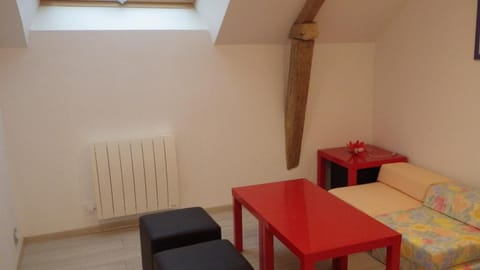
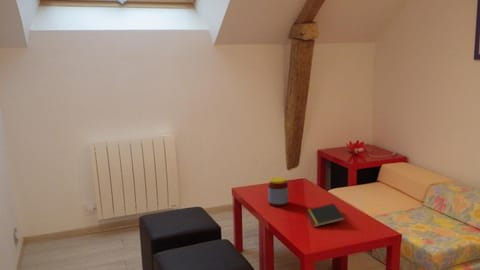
+ notepad (324, 214)
+ jar (278, 191)
